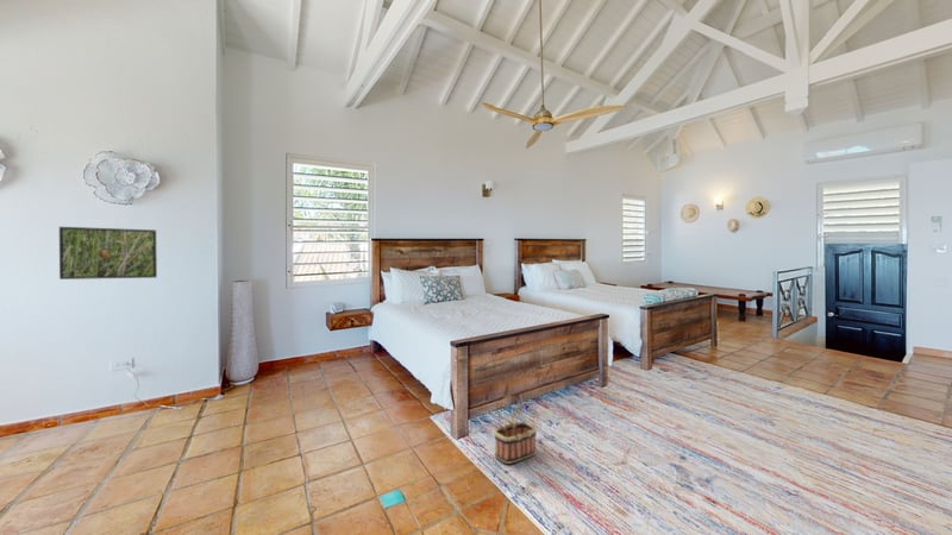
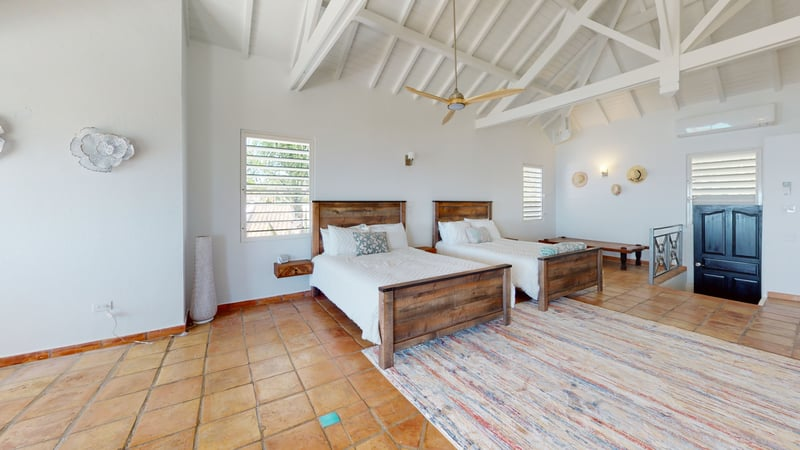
- basket (515, 427)
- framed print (109, 253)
